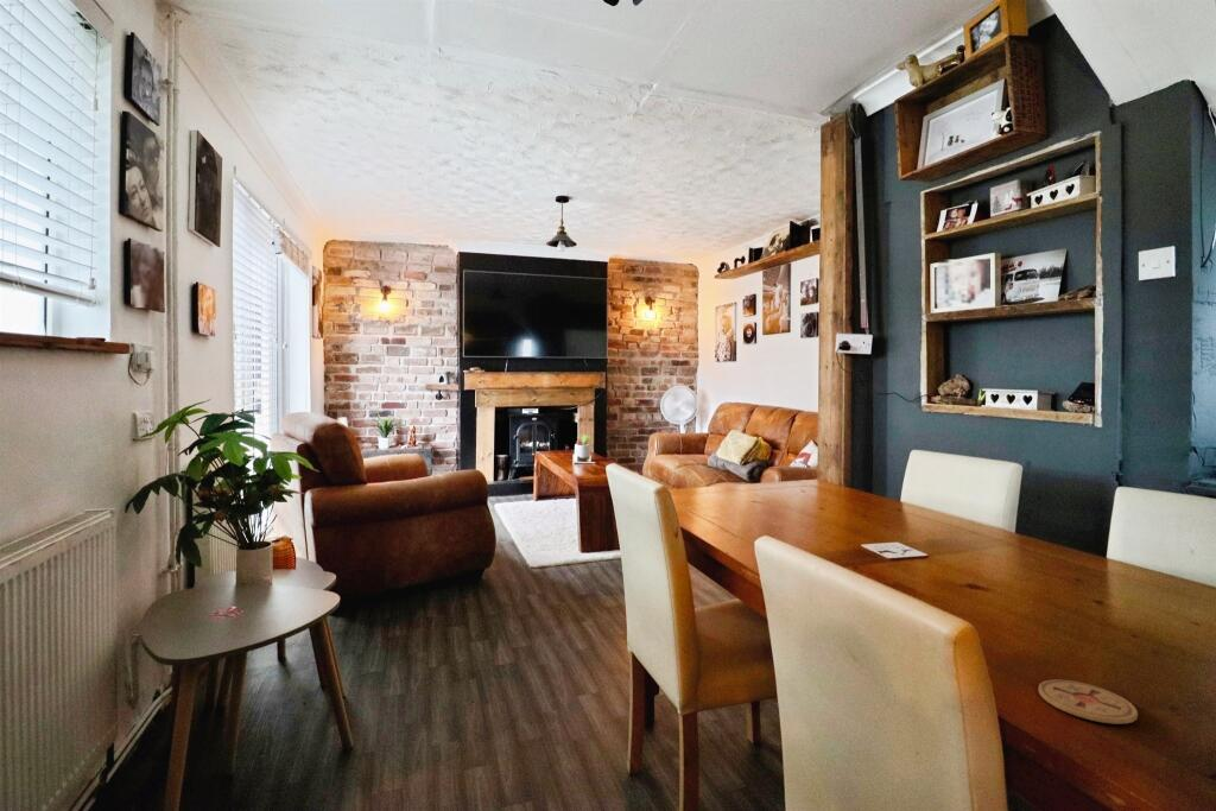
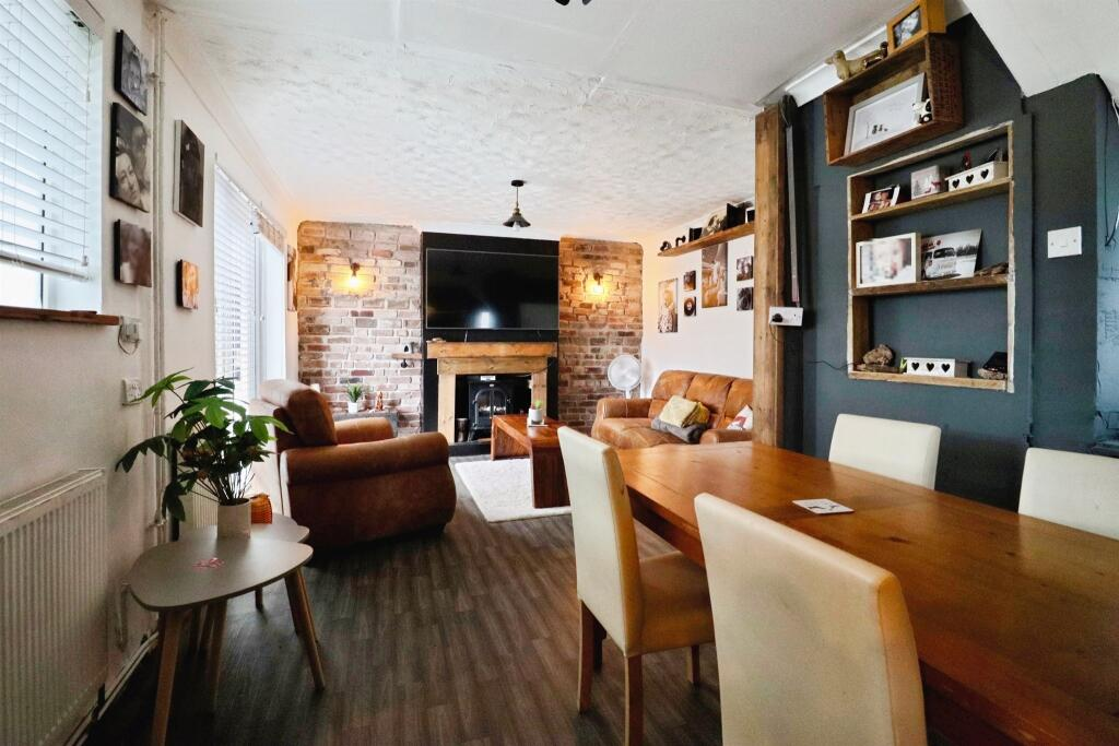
- coaster (1085, 699)
